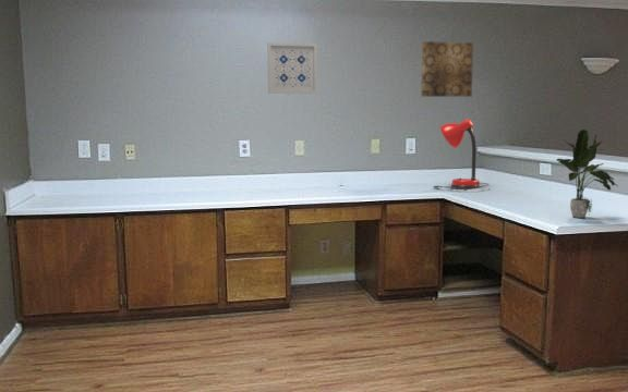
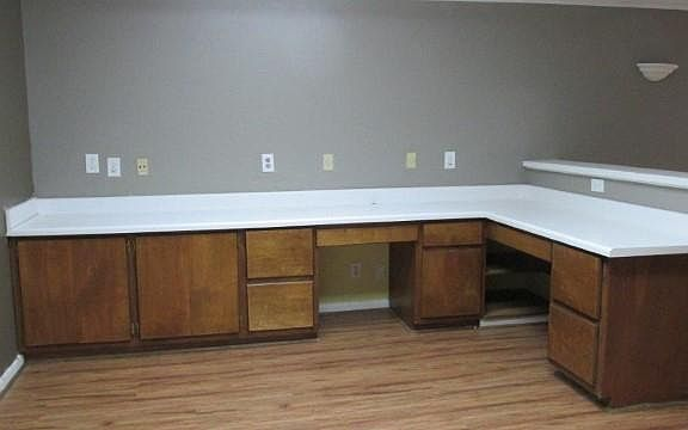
- desk lamp (457, 147)
- wall art (447, 69)
- wall art (292, 68)
- potted plant (584, 173)
